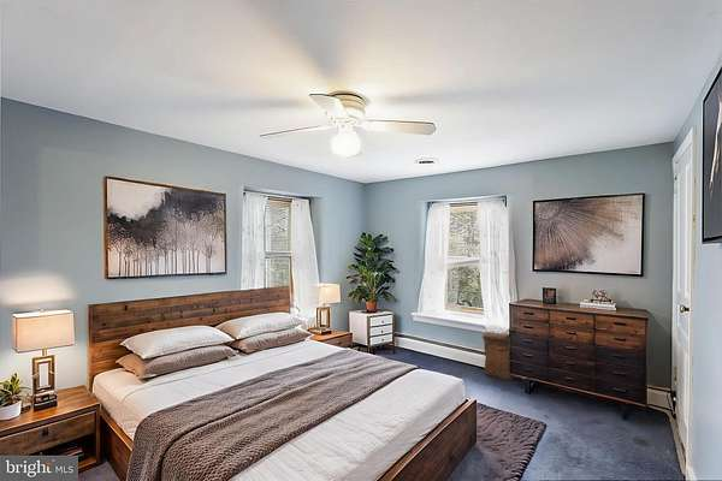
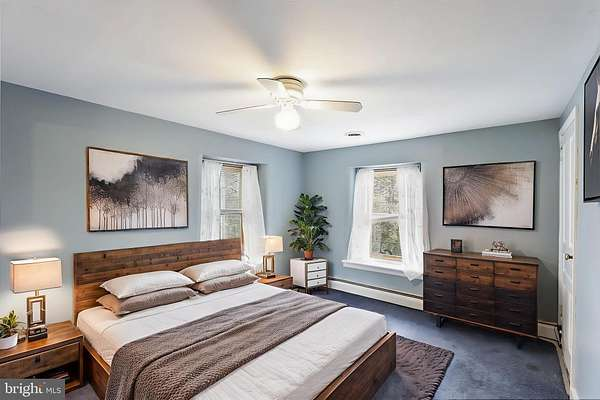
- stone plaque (501, 352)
